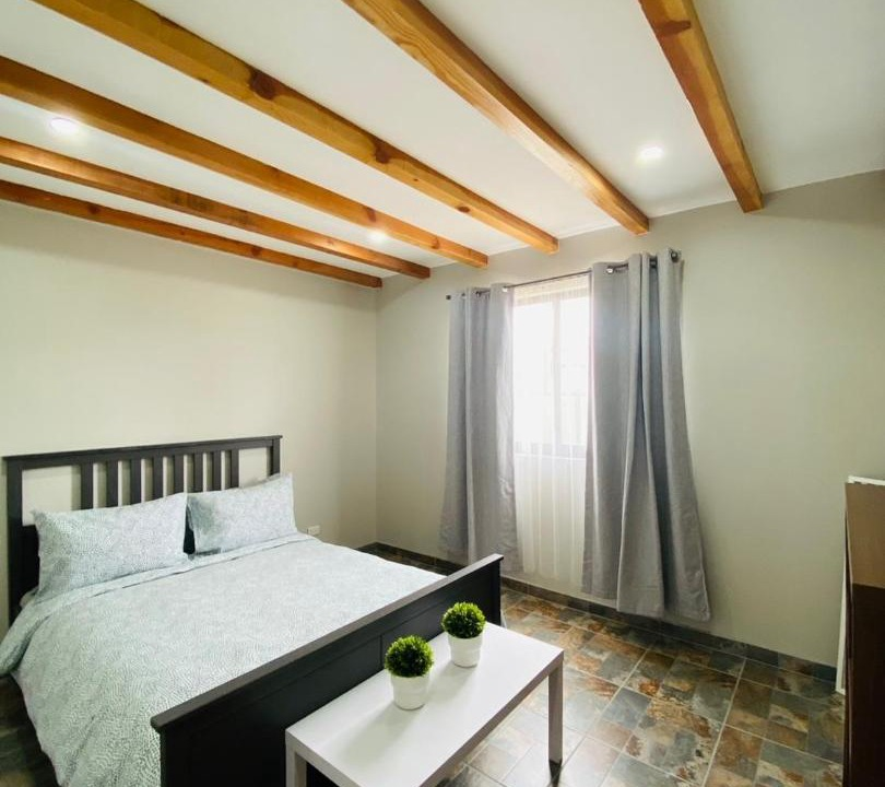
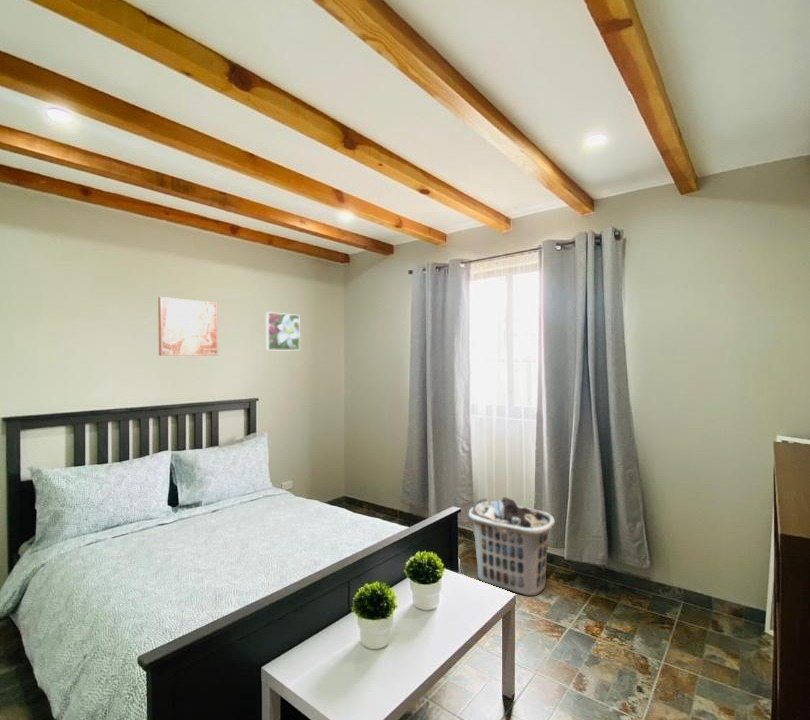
+ clothes hamper (510, 540)
+ wall art (189, 327)
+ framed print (283, 332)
